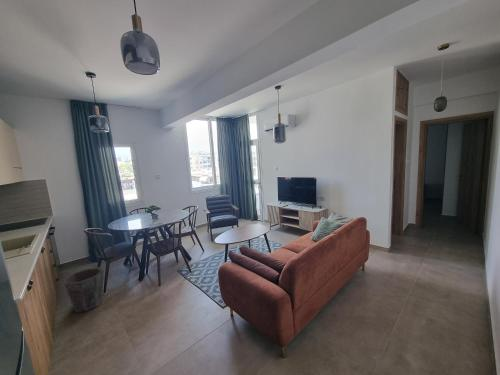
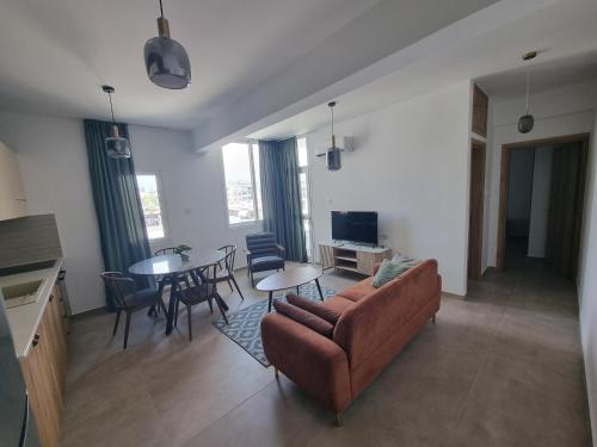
- waste bin (86, 289)
